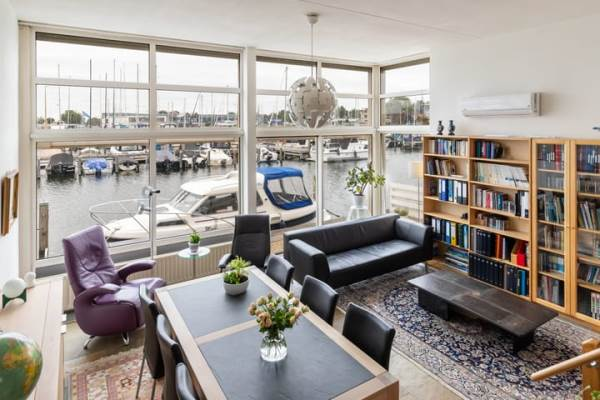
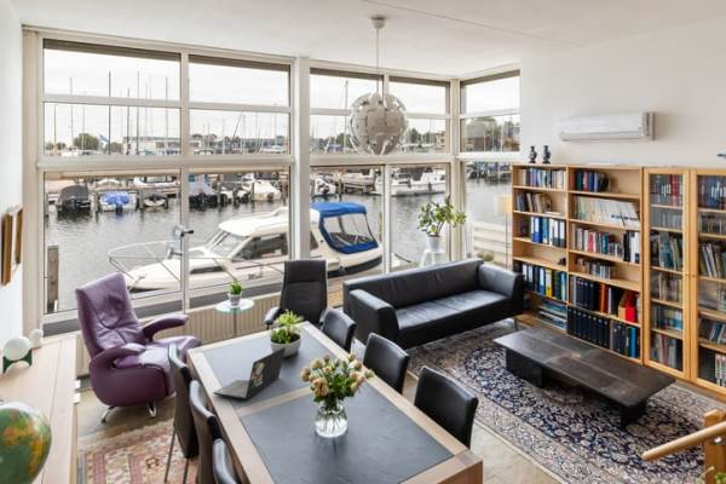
+ laptop (252, 369)
